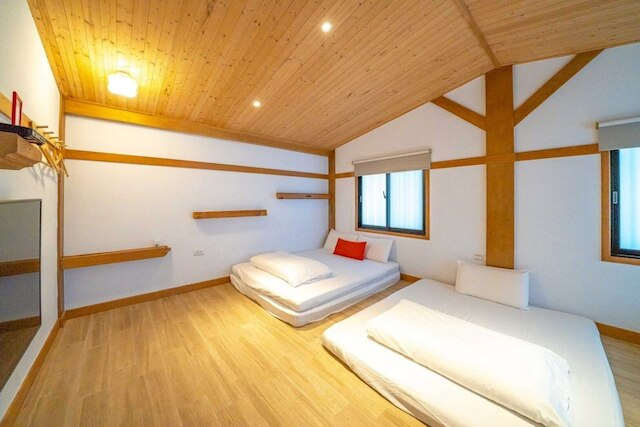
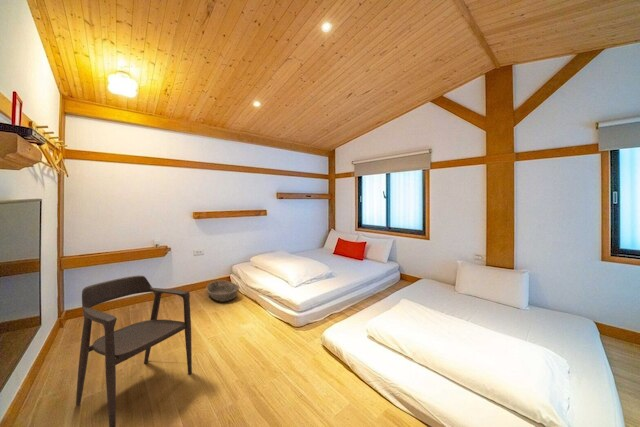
+ basket (222, 290)
+ armchair (133, 336)
